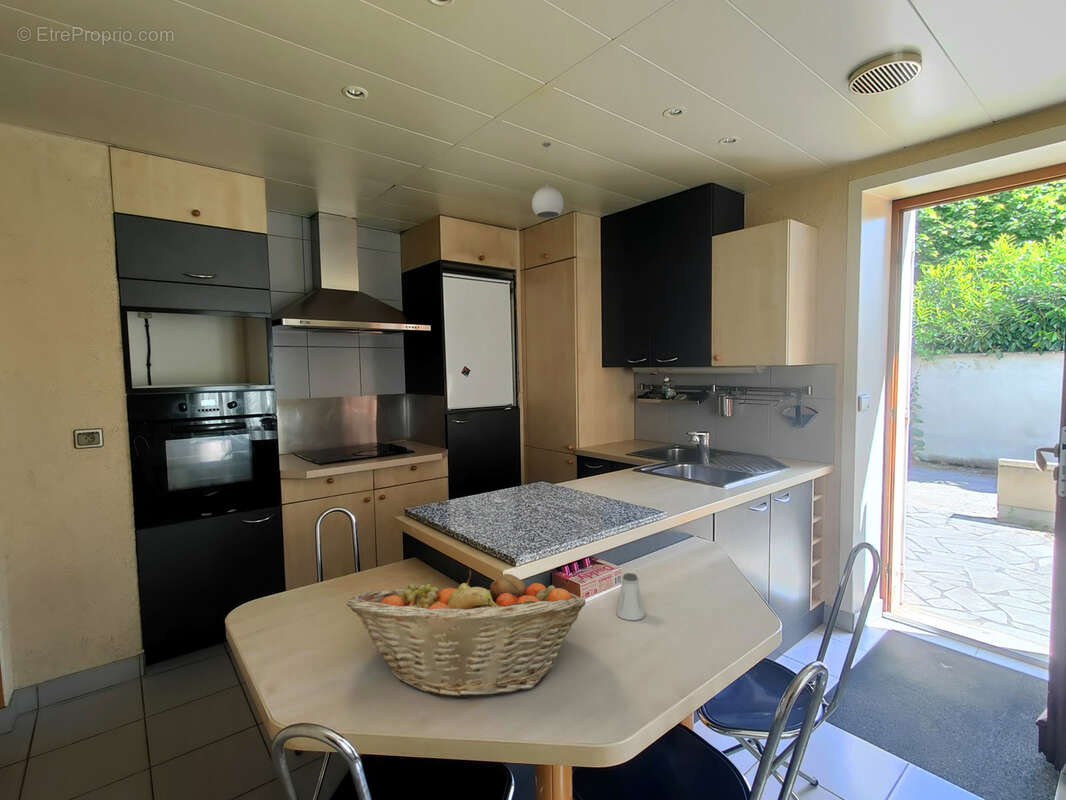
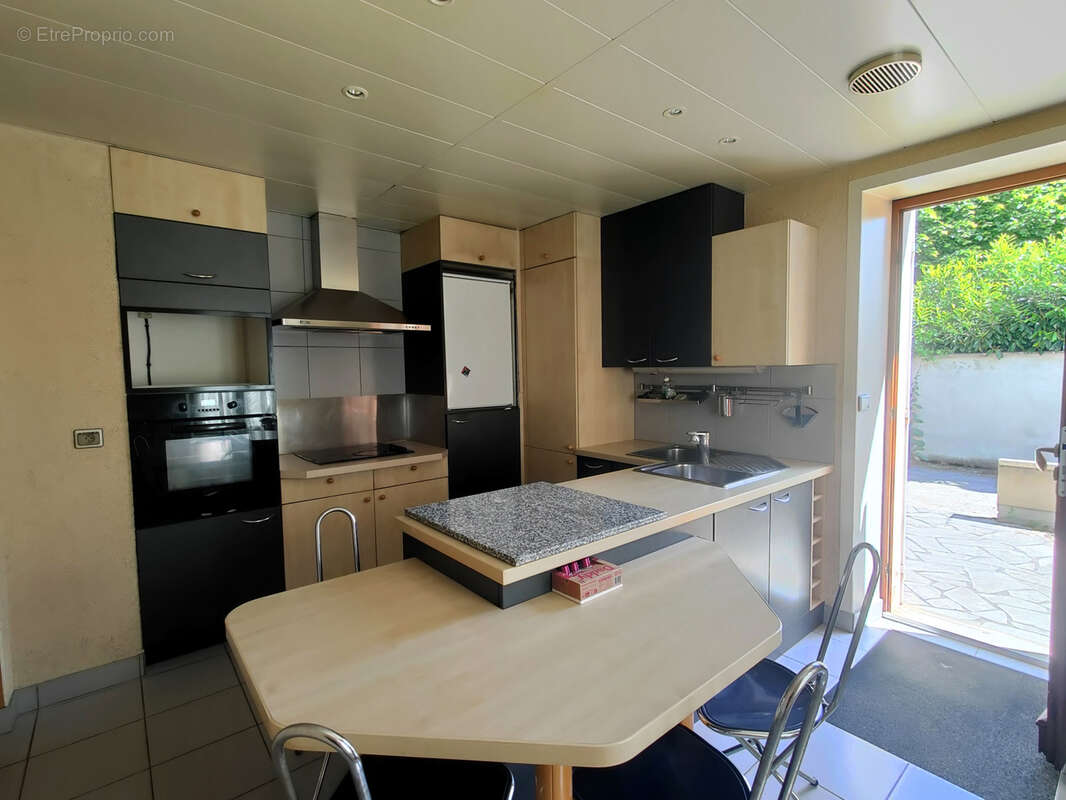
- fruit basket (468, 617)
- saltshaker (630, 594)
- pendant light (547, 182)
